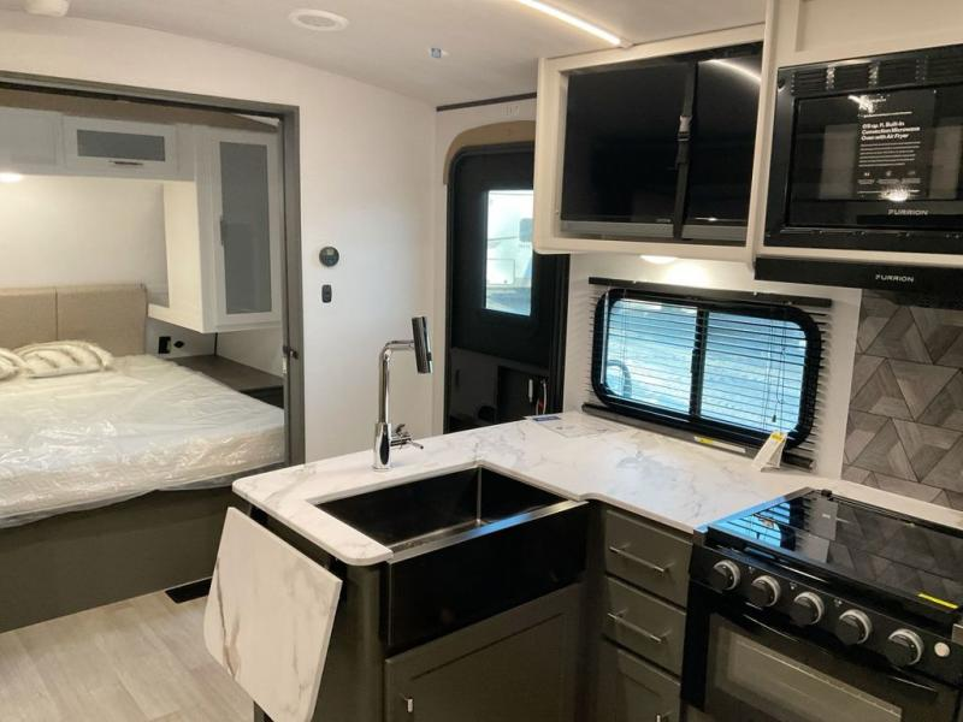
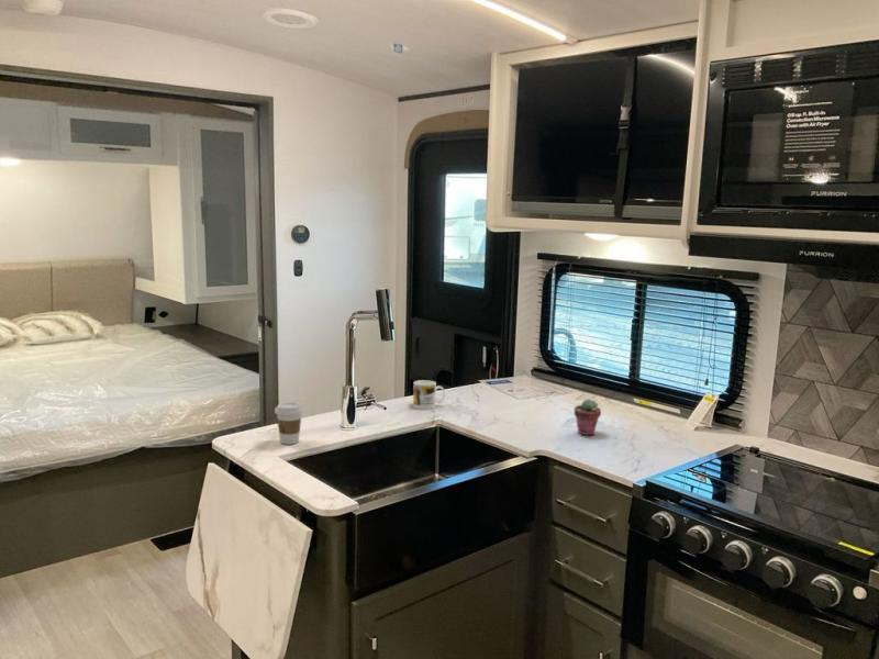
+ mug (429, 394)
+ potted succulent (587, 415)
+ coffee cup (289, 423)
